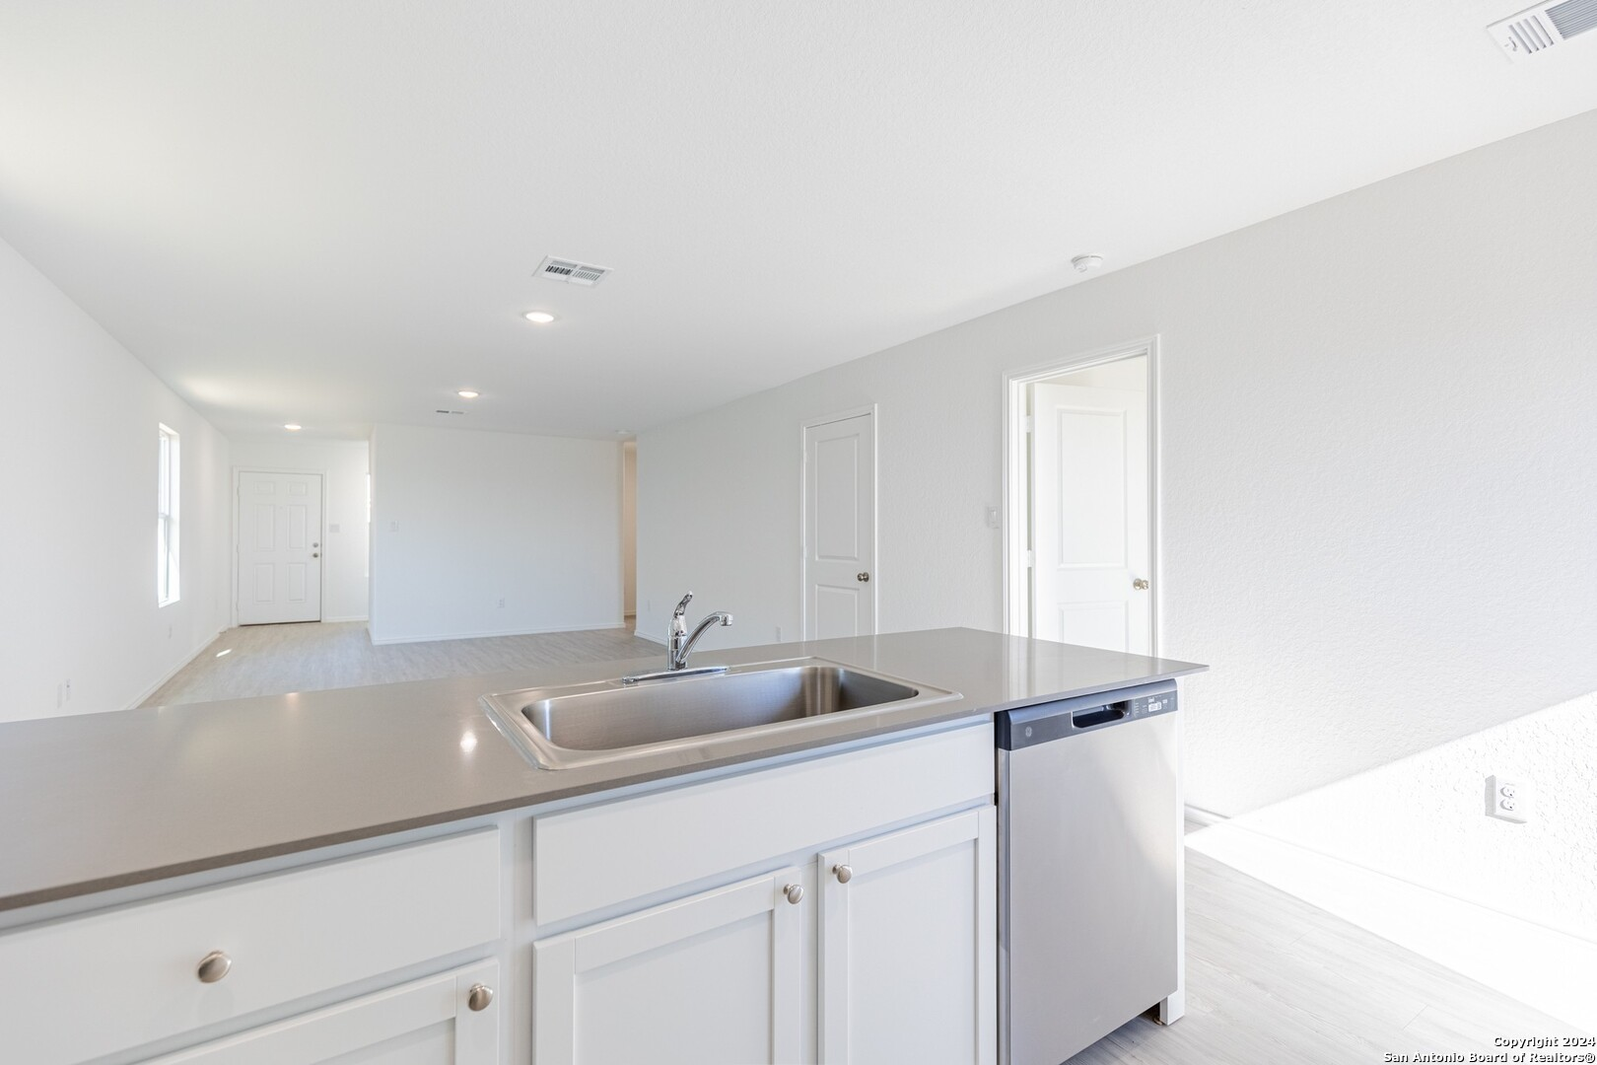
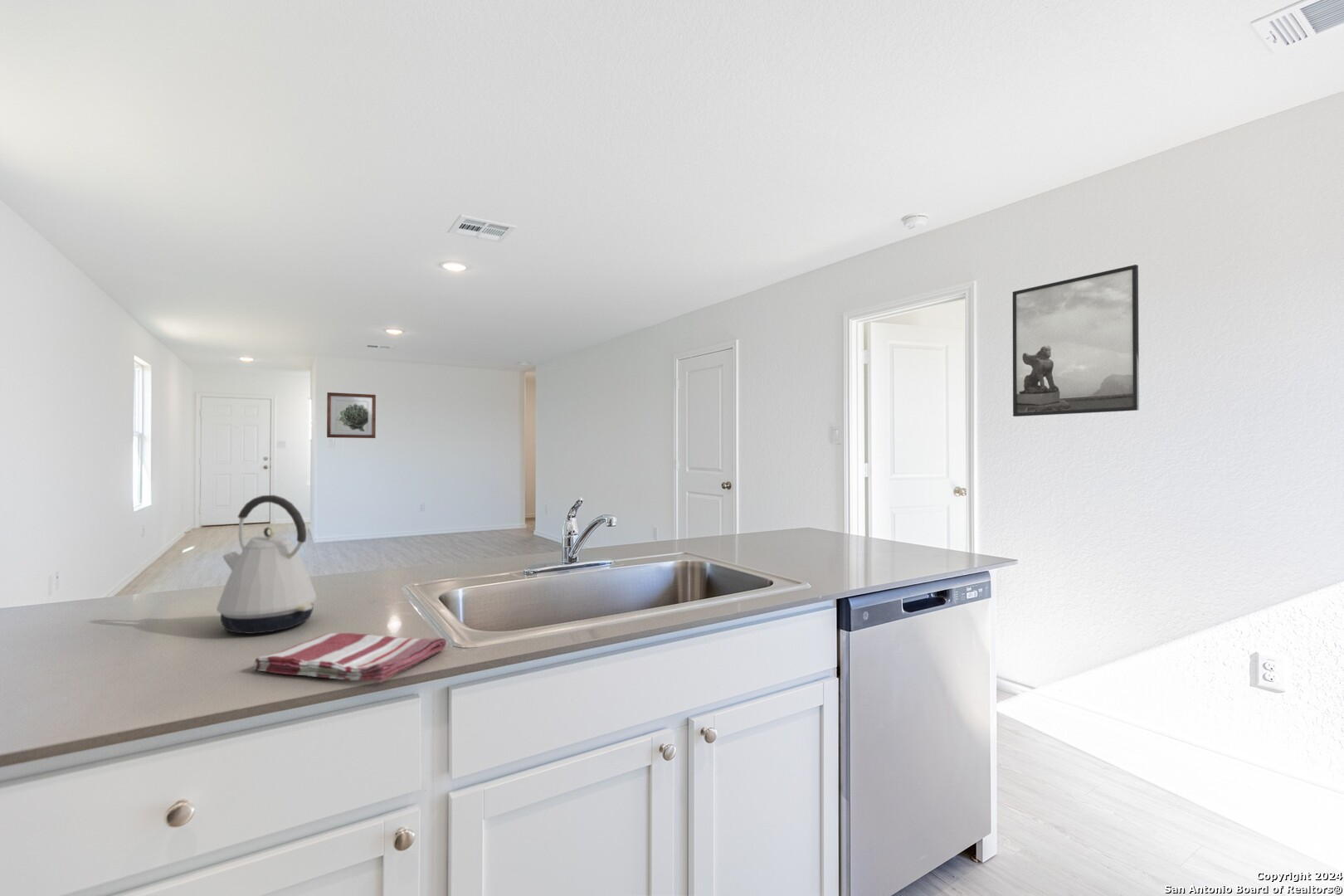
+ dish towel (354, 650)
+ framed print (1070, 346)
+ wall art (351, 416)
+ kettle (266, 559)
